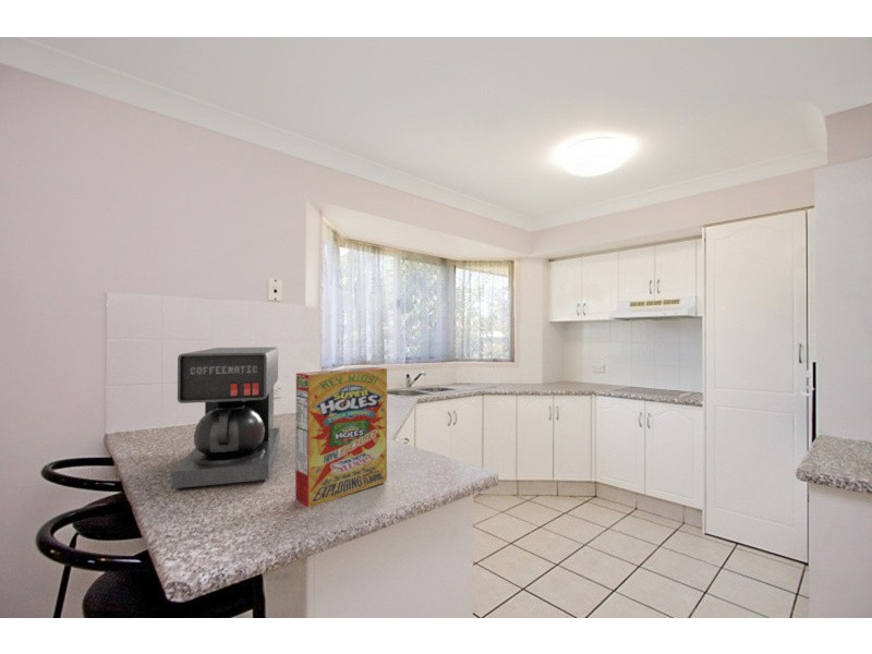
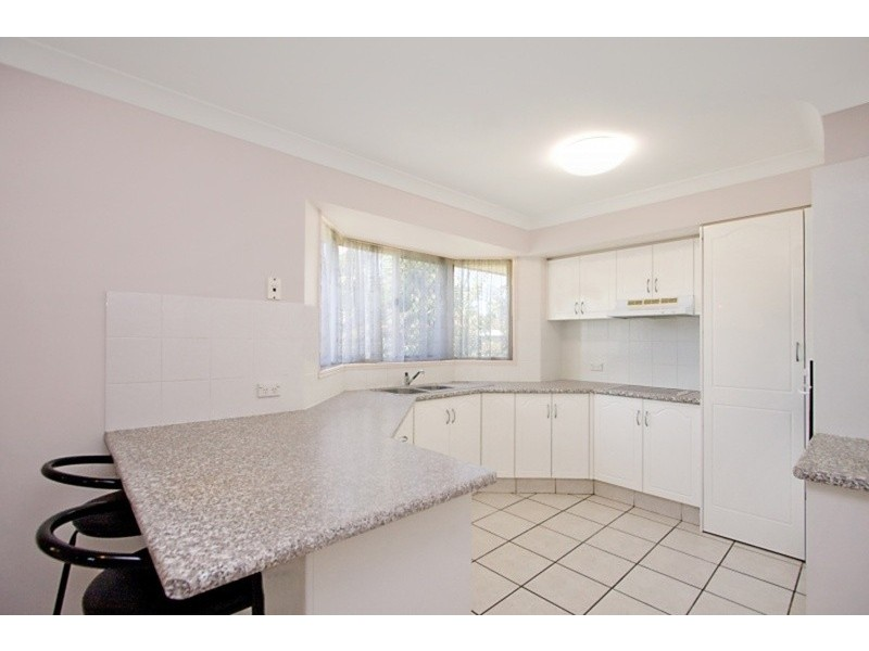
- cereal box (343, 429)
- coffee maker (235, 407)
